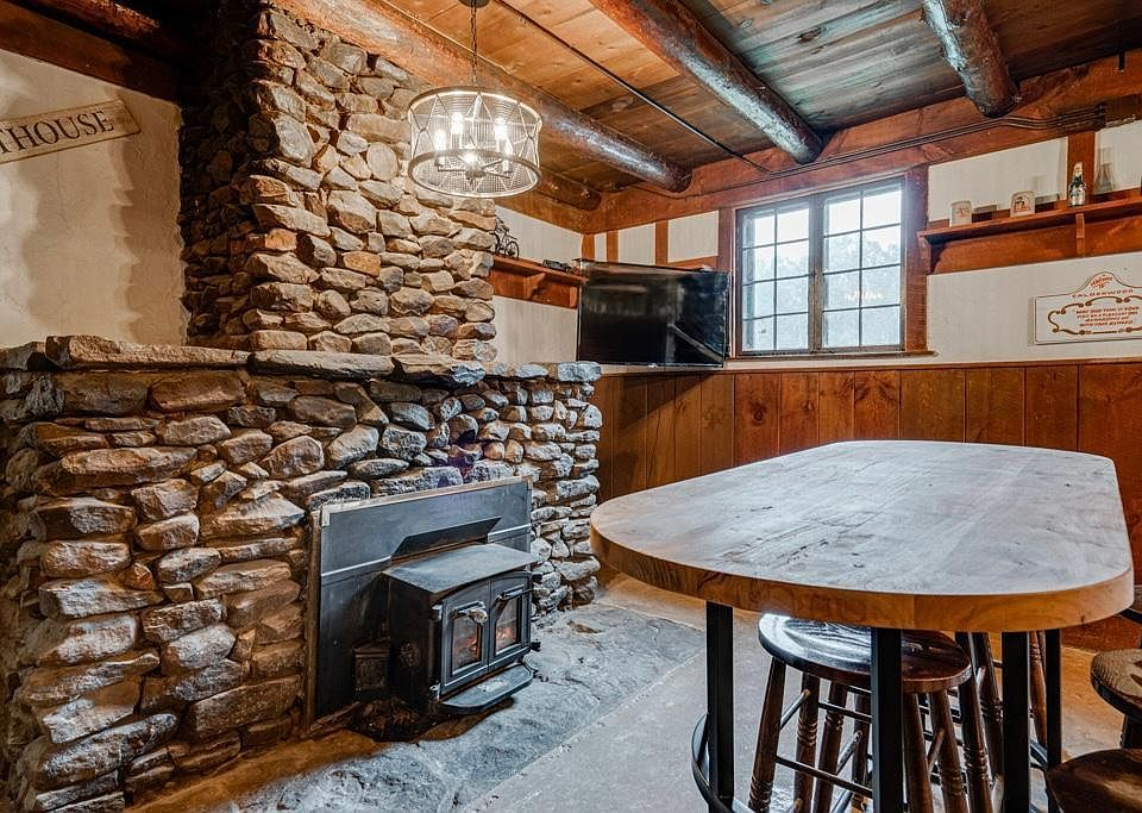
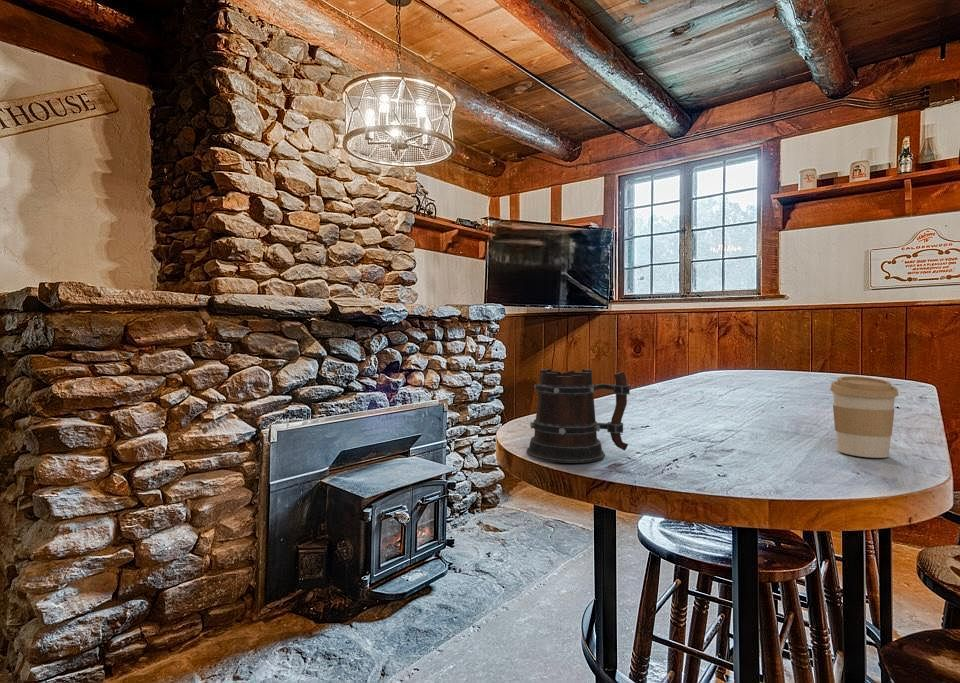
+ coffee cup (862, 415)
+ beer mug (576, 411)
